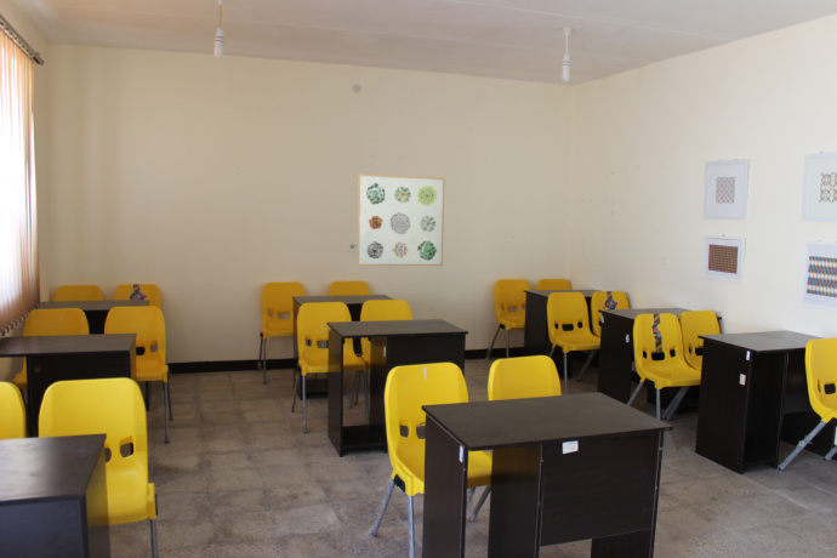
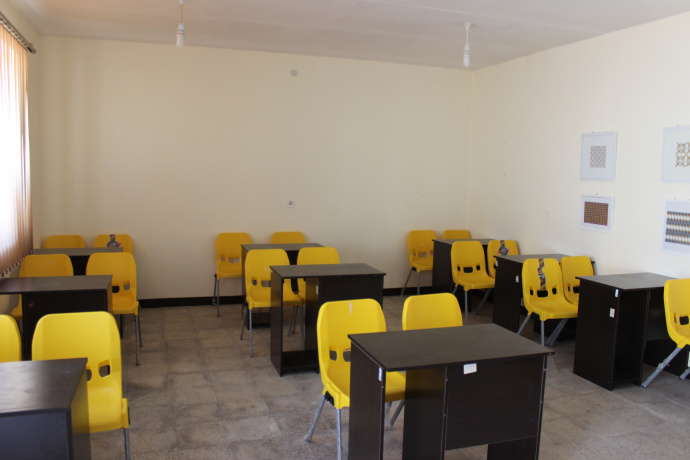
- wall art (402, 221)
